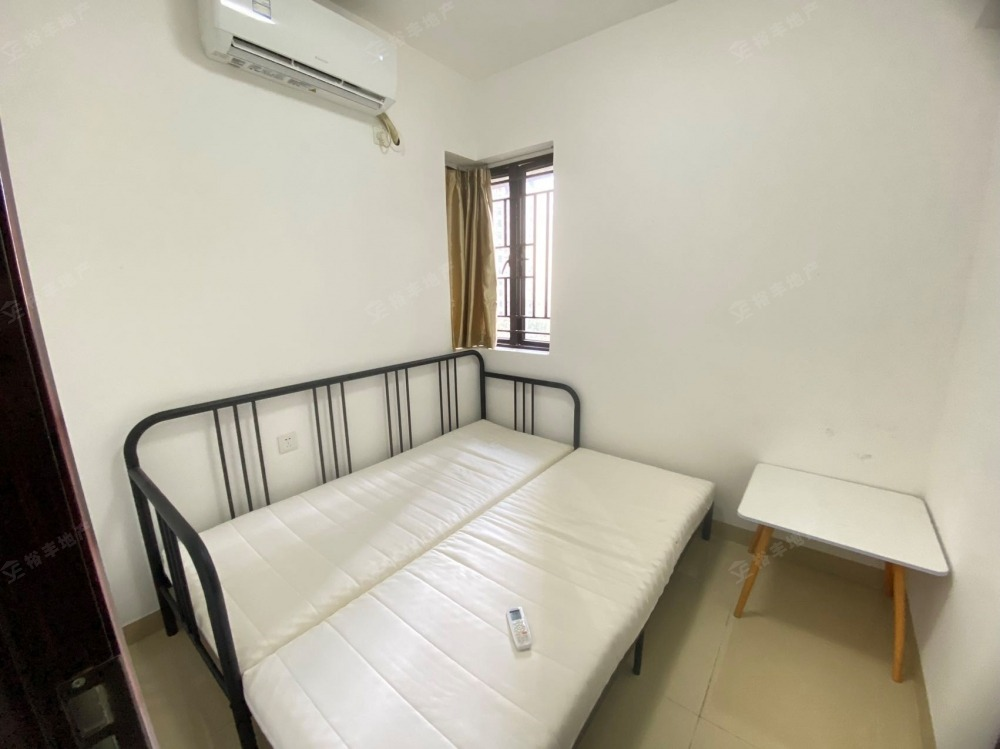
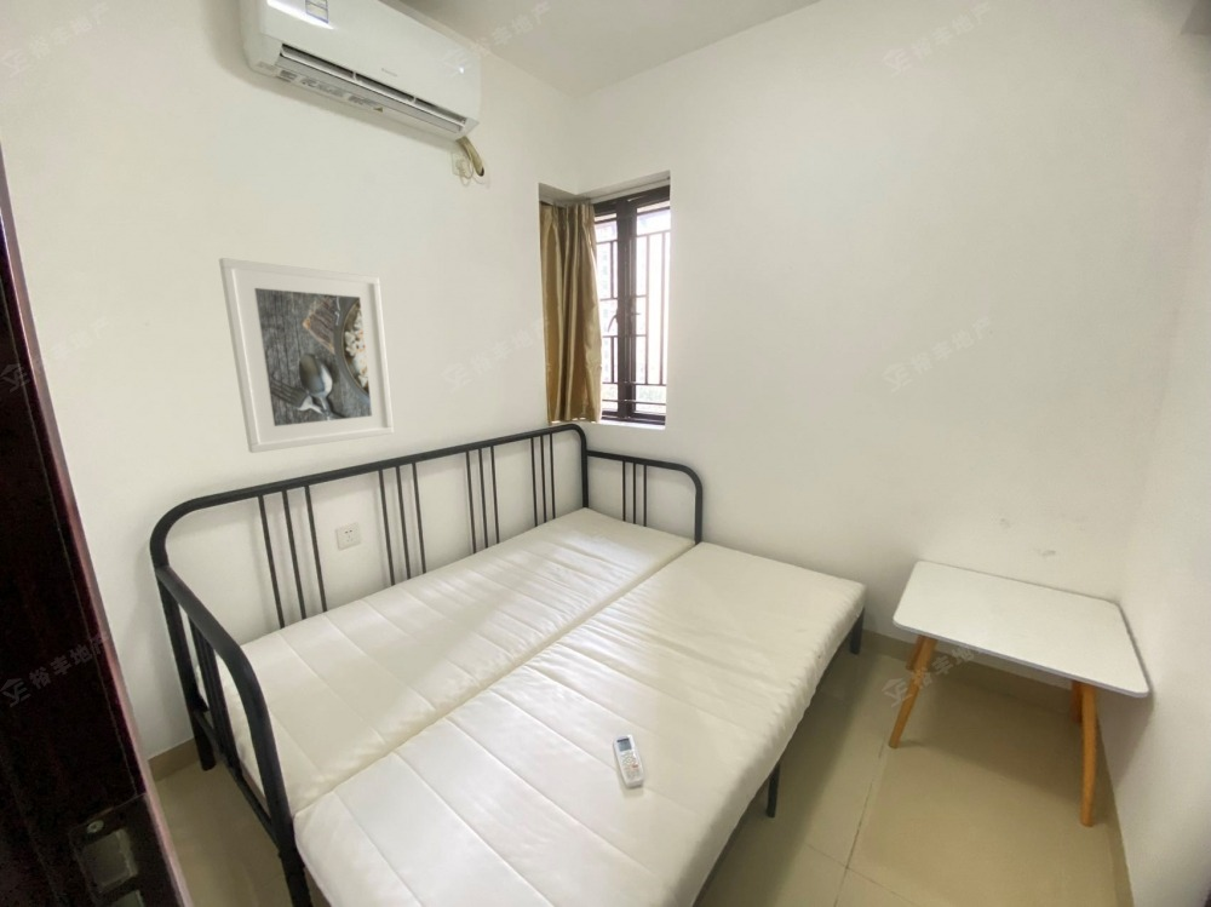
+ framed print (318, 358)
